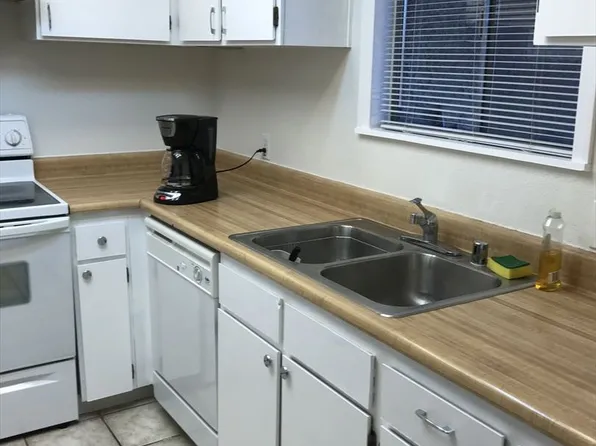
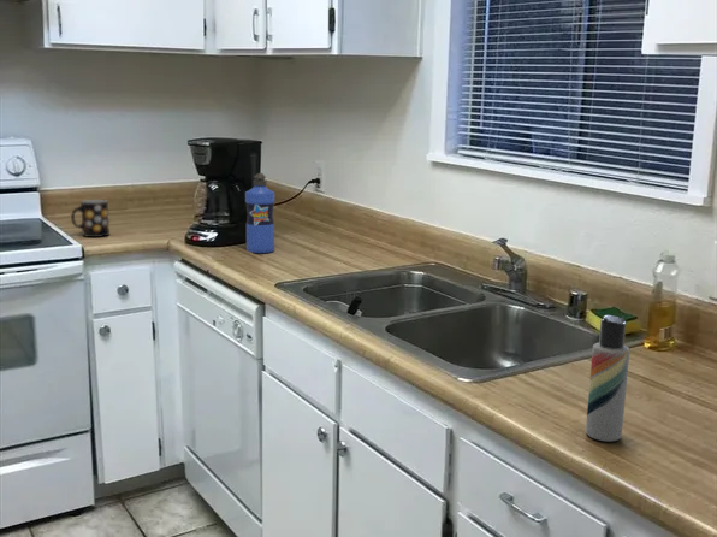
+ water bottle (260, 212)
+ lotion bottle (608, 377)
+ mug (90, 218)
